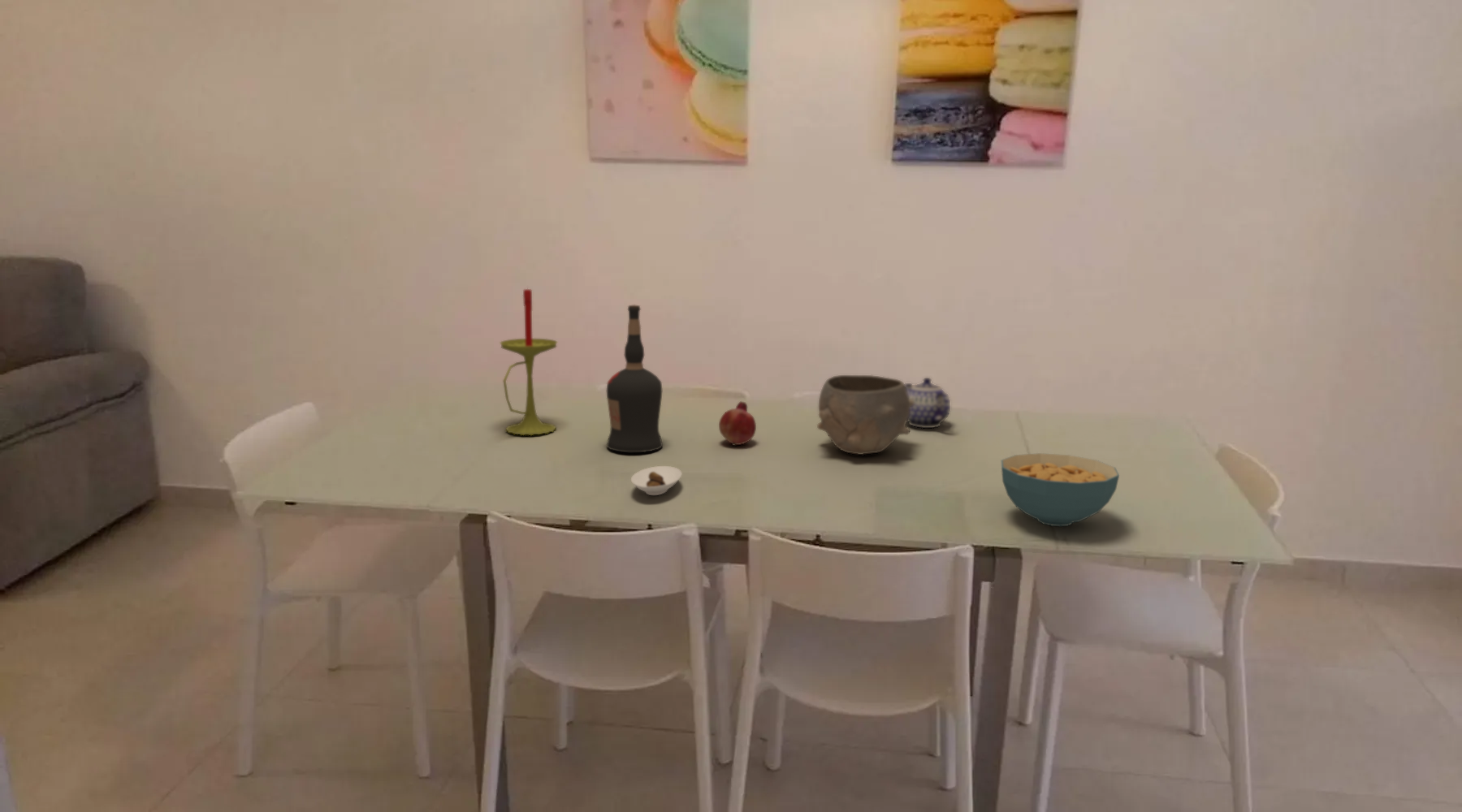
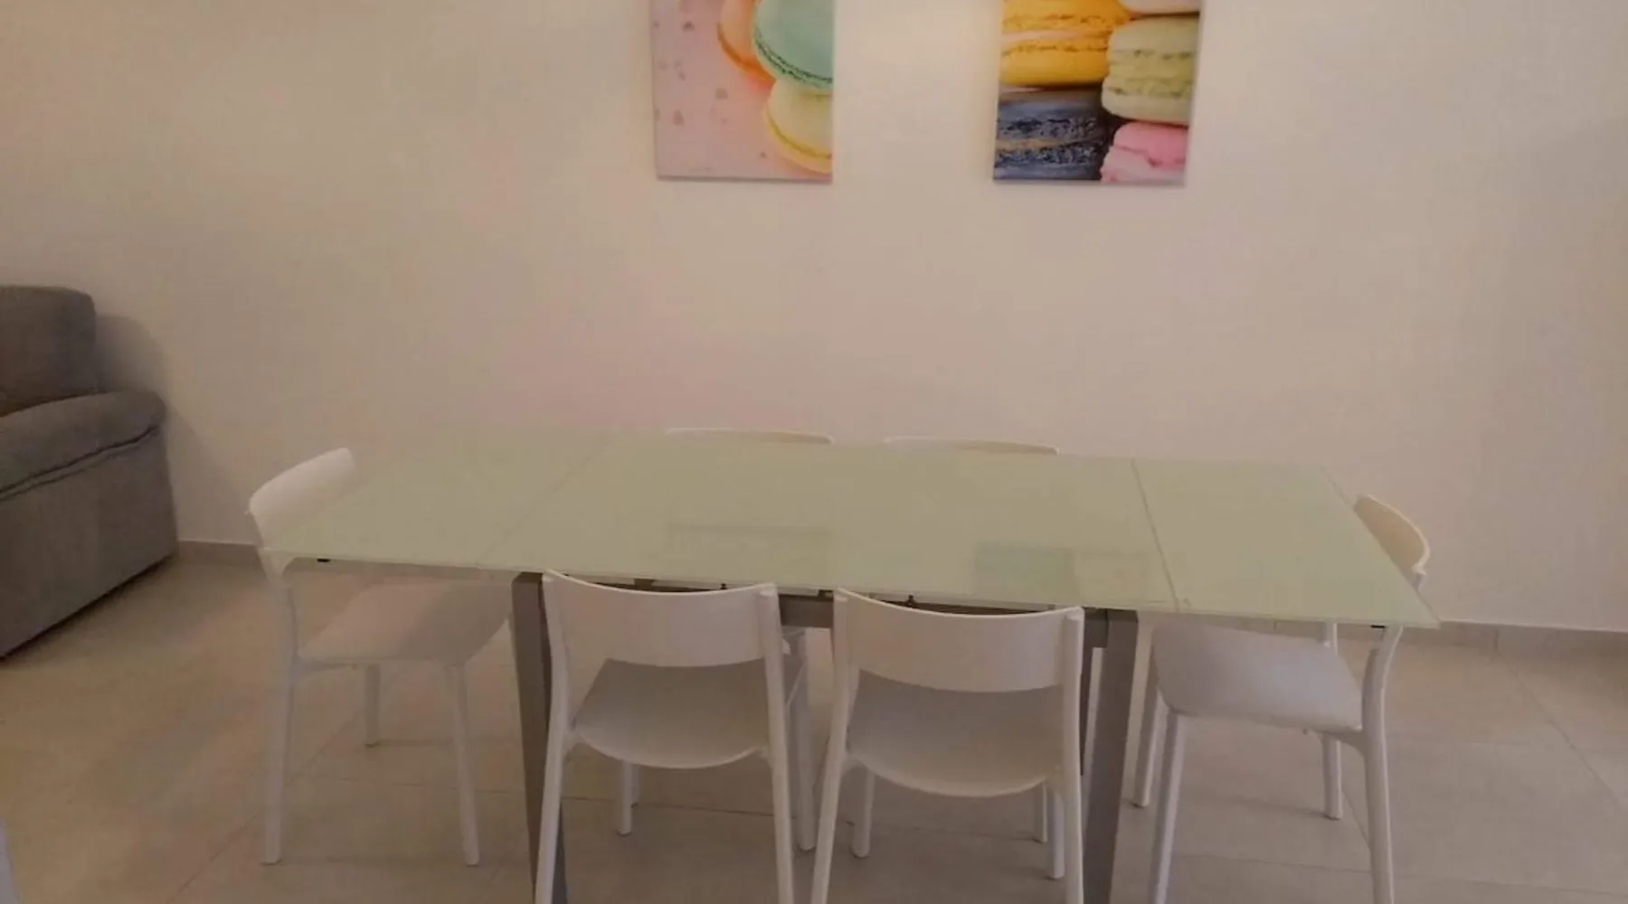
- teapot (926, 401)
- candle (528, 358)
- liquor bottle (634, 376)
- cereal bowl (1056, 494)
- bowl (863, 417)
- fruit (737, 423)
- saucer (656, 482)
